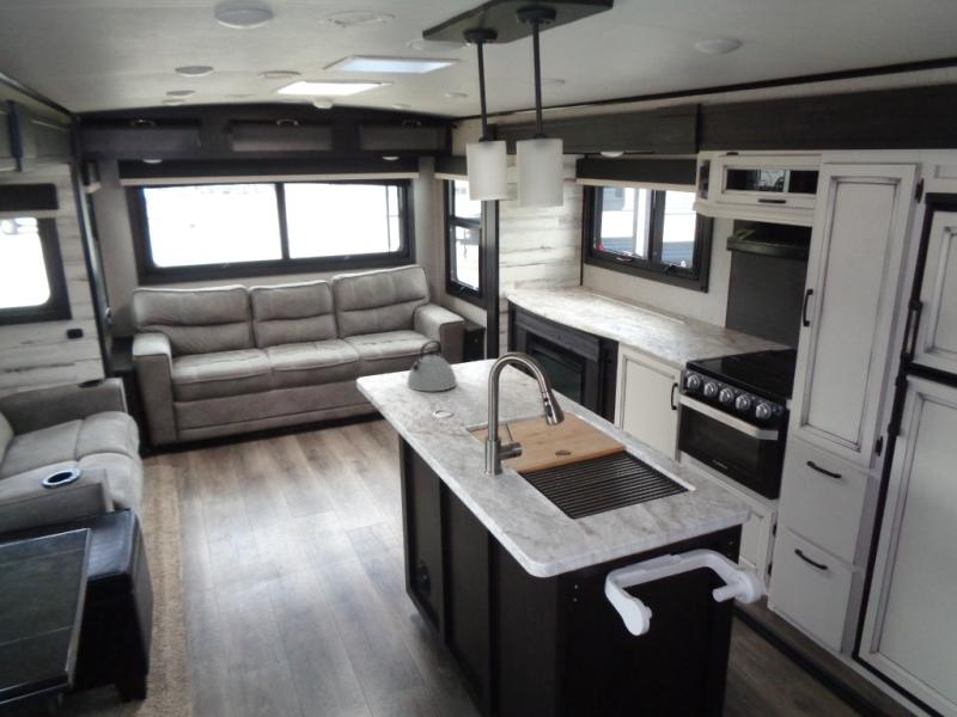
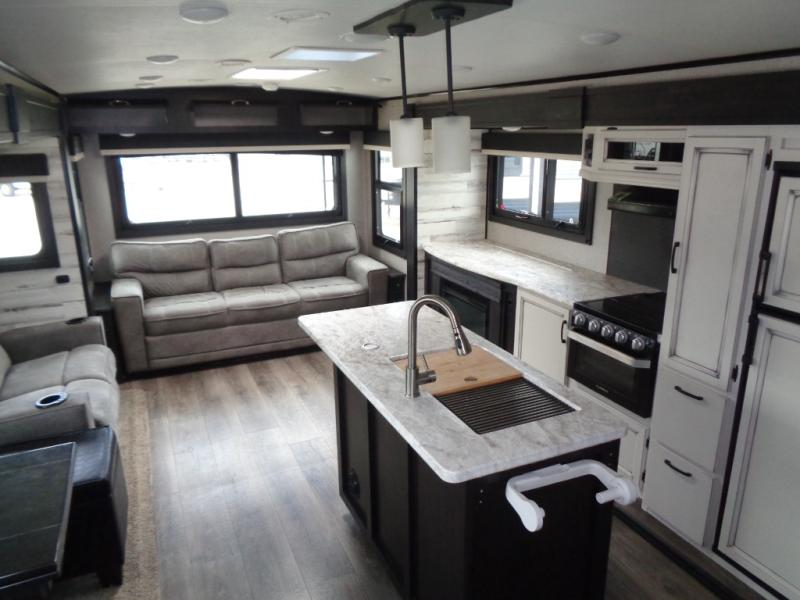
- kettle (429, 362)
